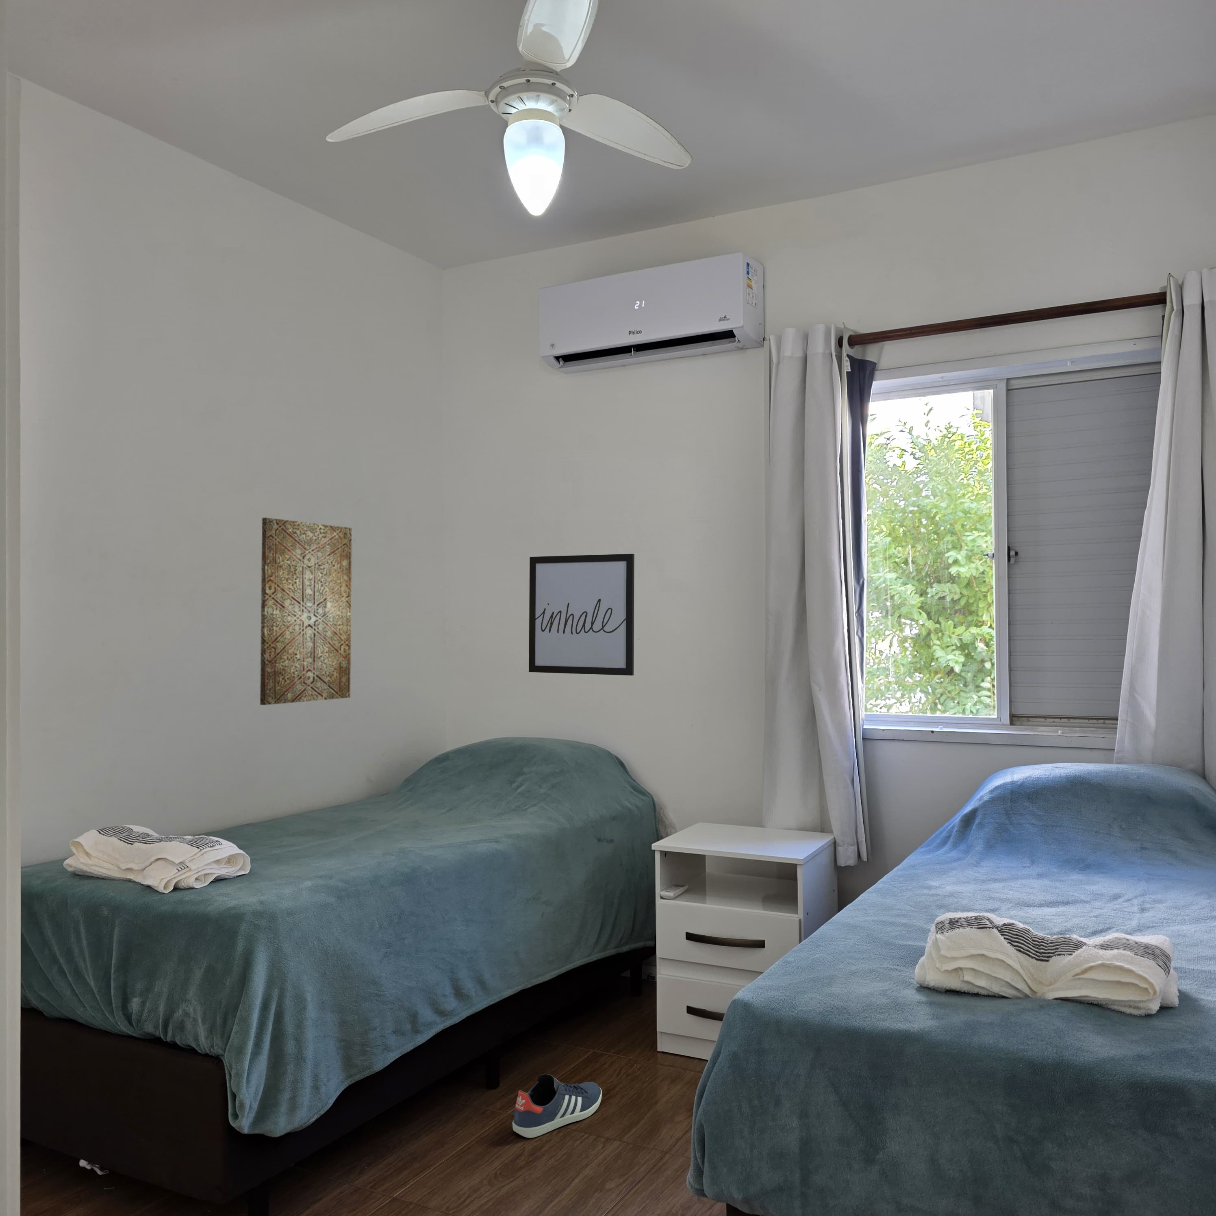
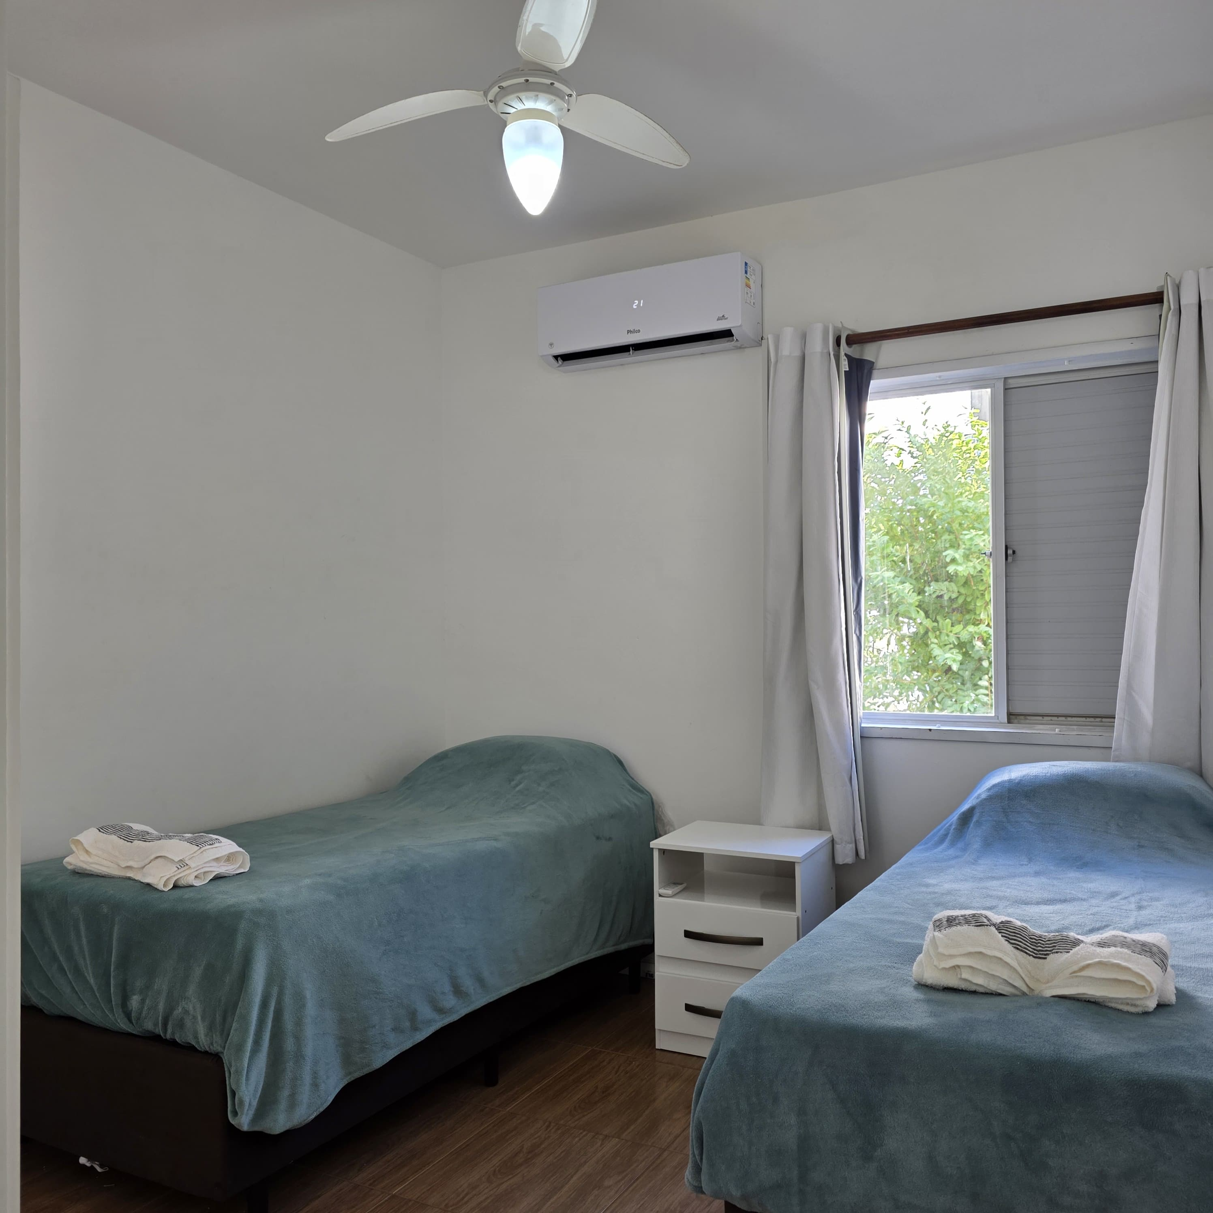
- wall art (307, 611)
- wall art (580, 615)
- sneaker (560, 1095)
